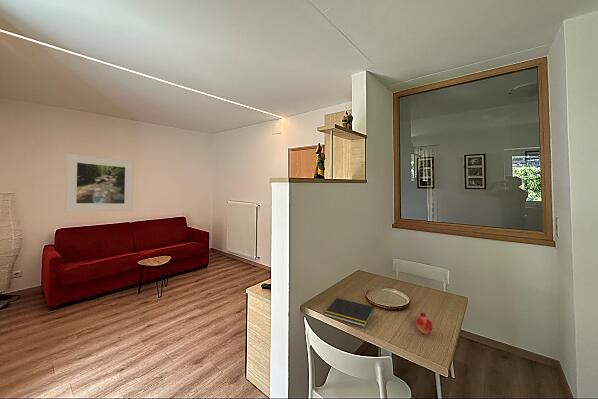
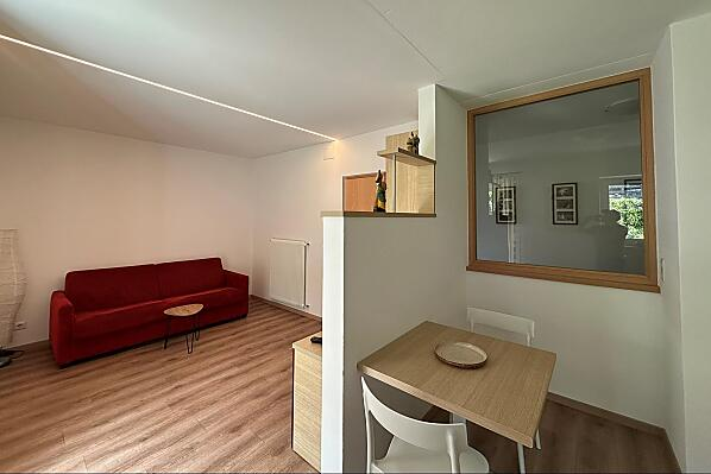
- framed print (102, 184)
- notepad (349, 311)
- fruit (423, 323)
